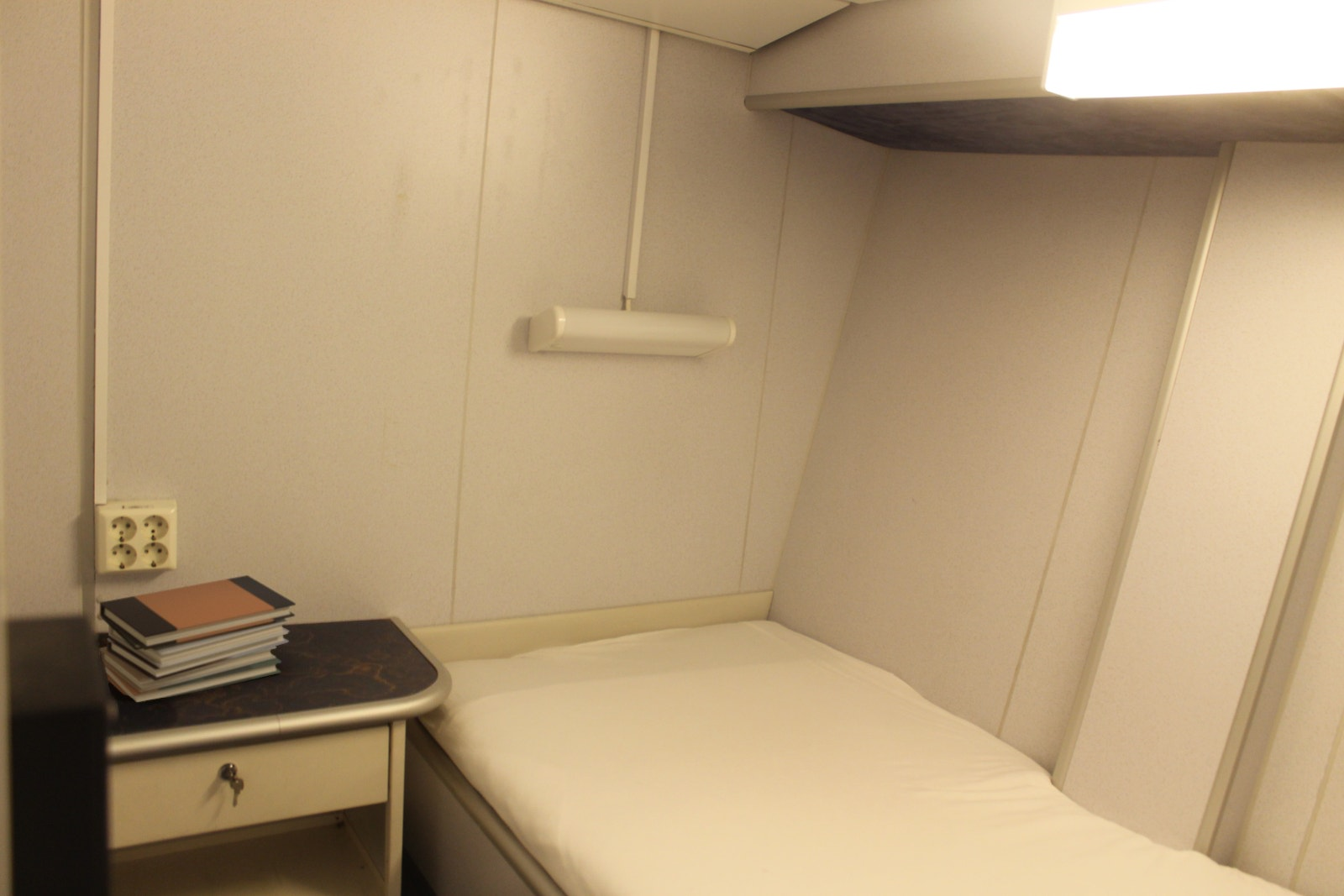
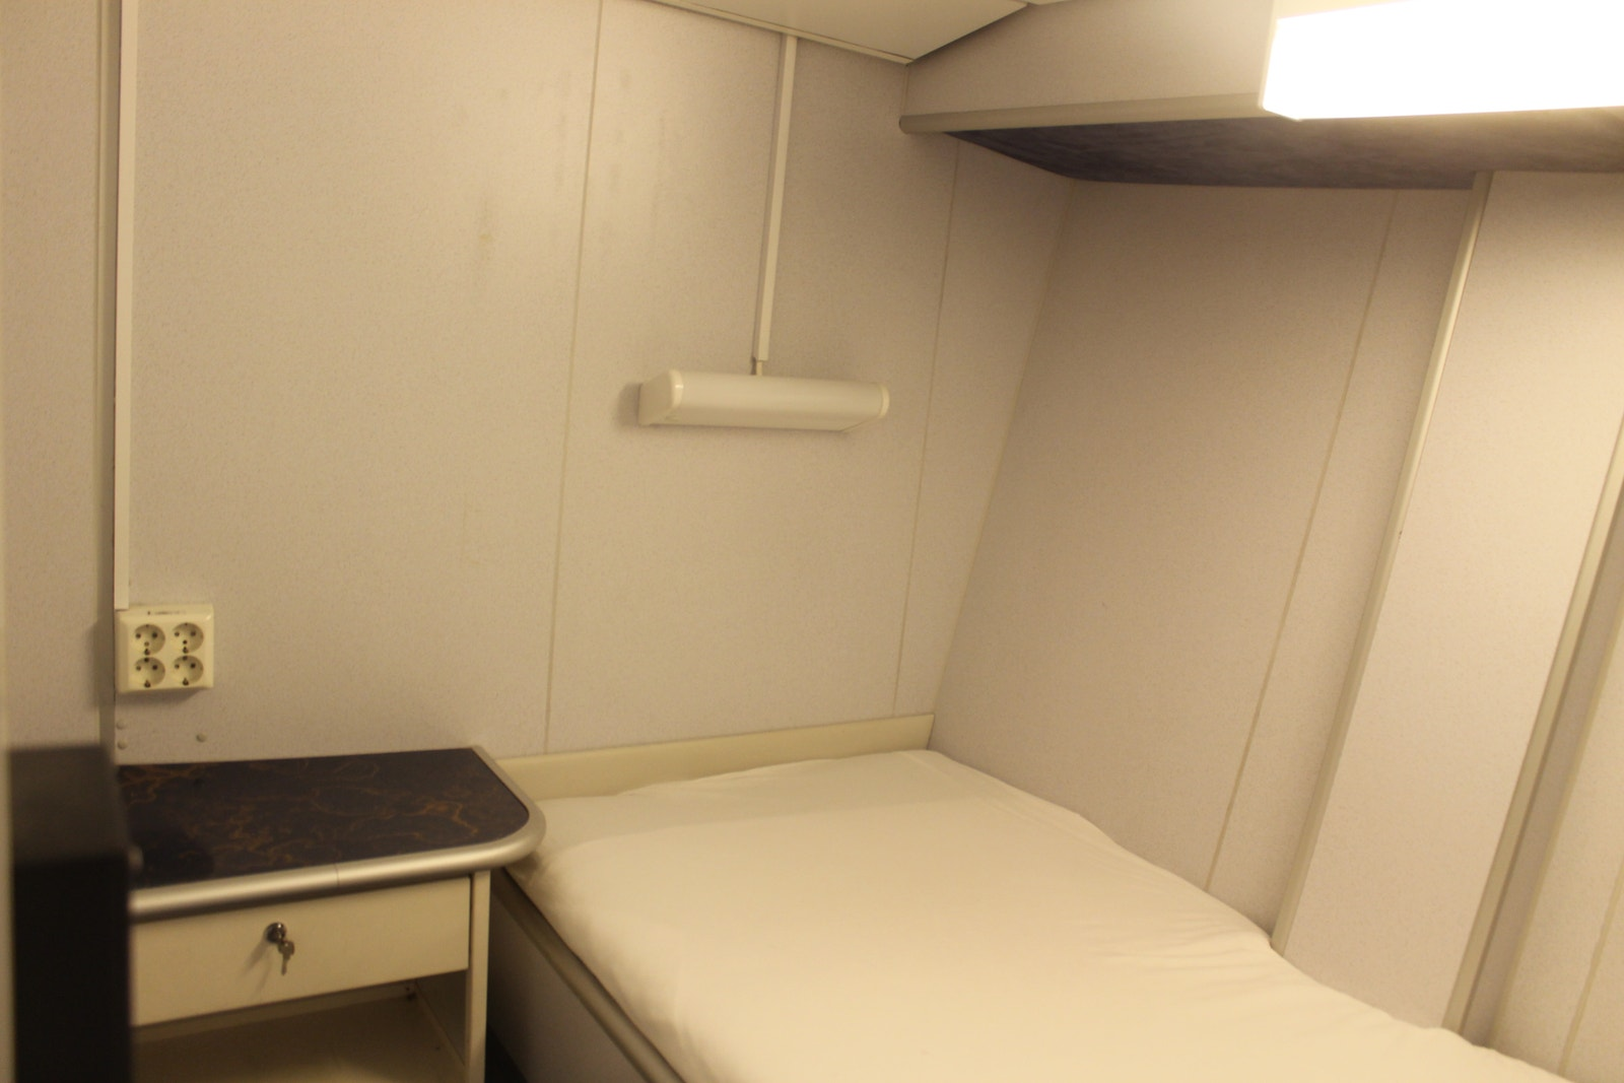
- book stack (198, 637)
